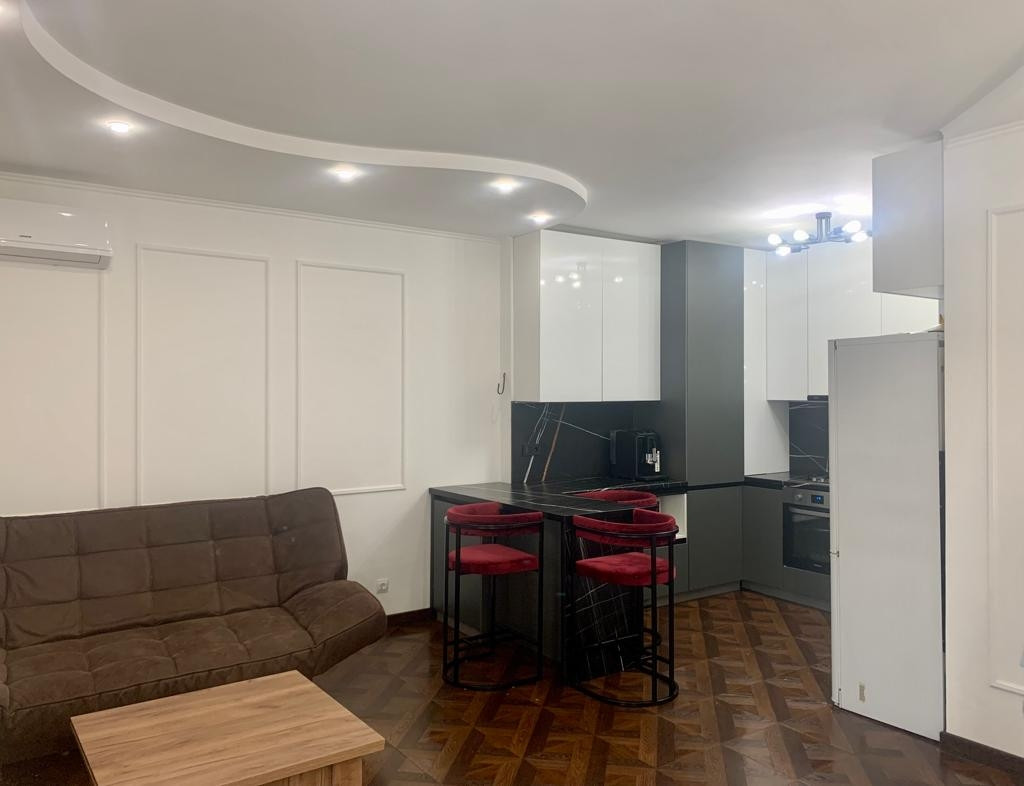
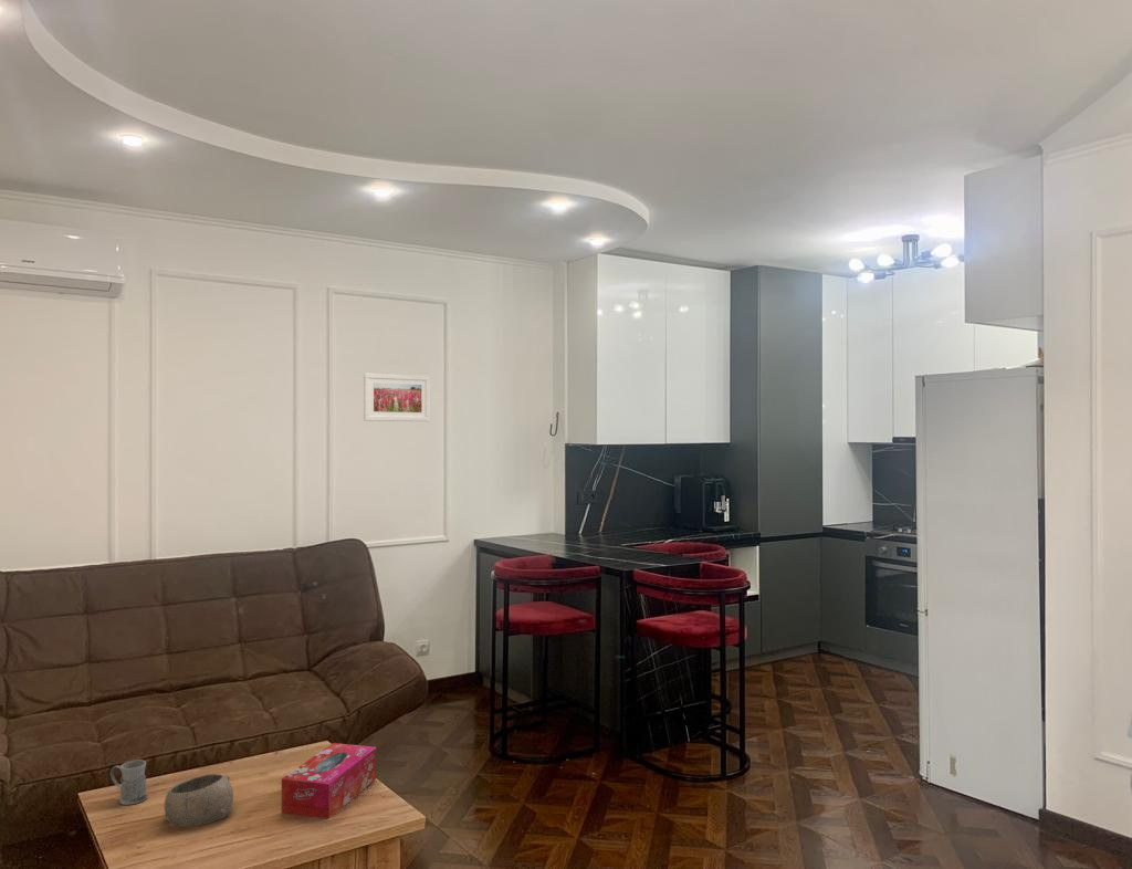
+ mug (127, 781)
+ tissue box (331, 778)
+ bowl (199, 797)
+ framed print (397, 397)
